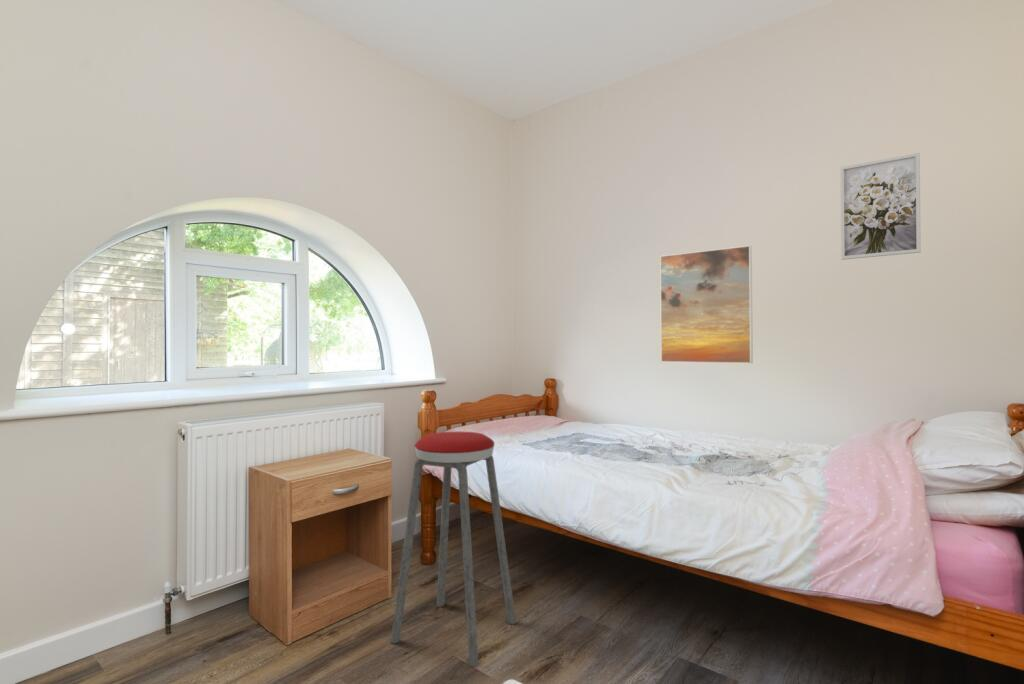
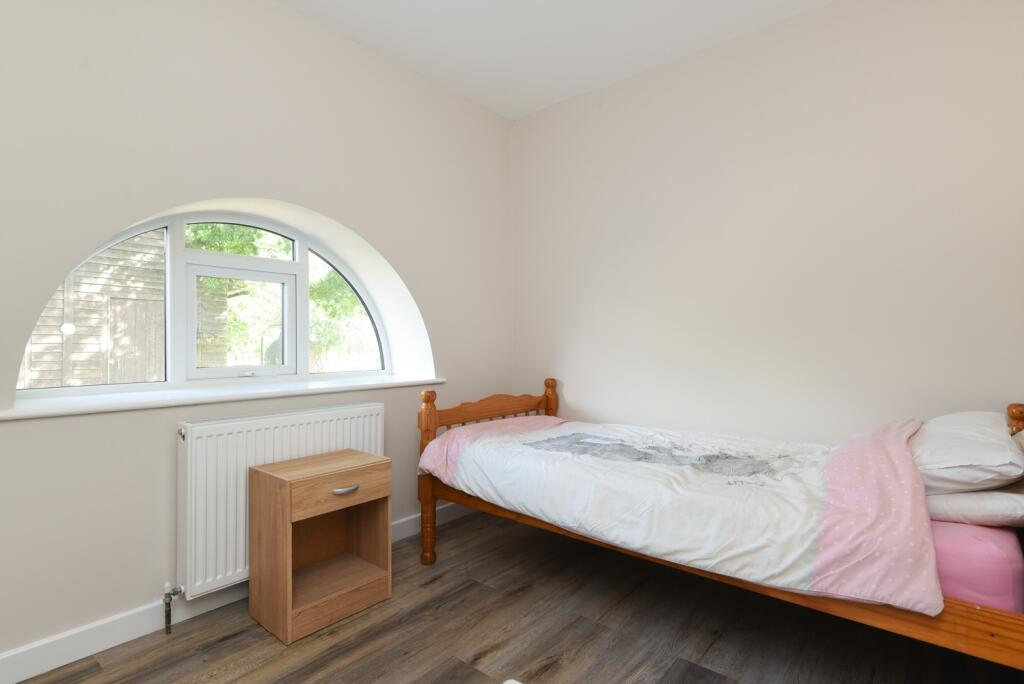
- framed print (704, 306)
- wall art (879, 208)
- music stool (461, 530)
